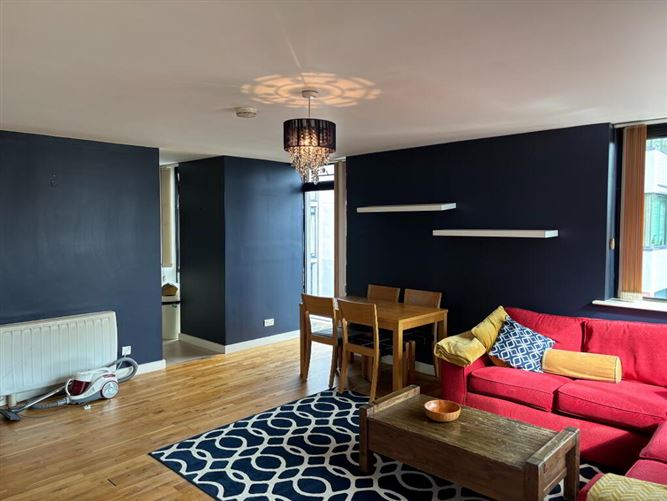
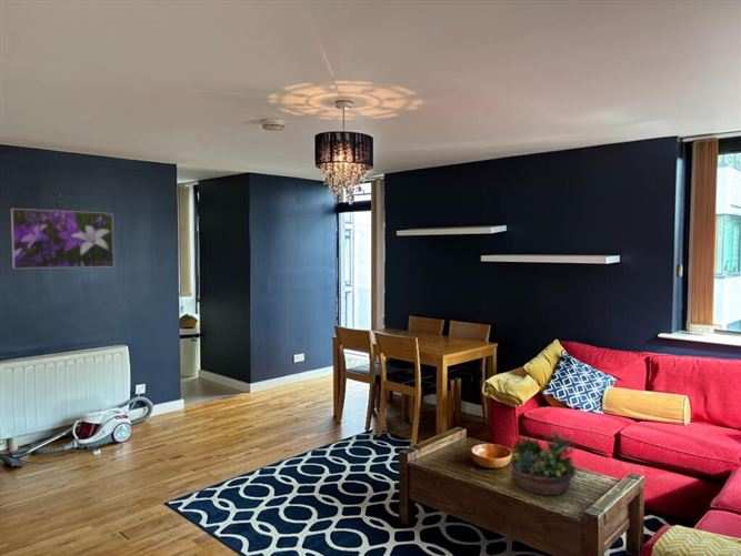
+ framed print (64, 239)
+ succulent planter (541, 456)
